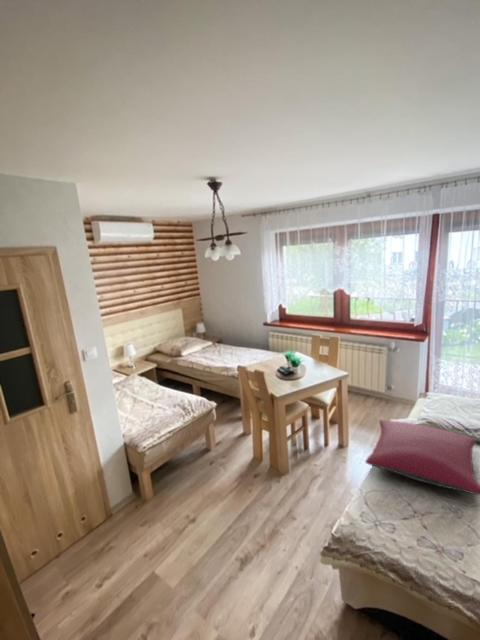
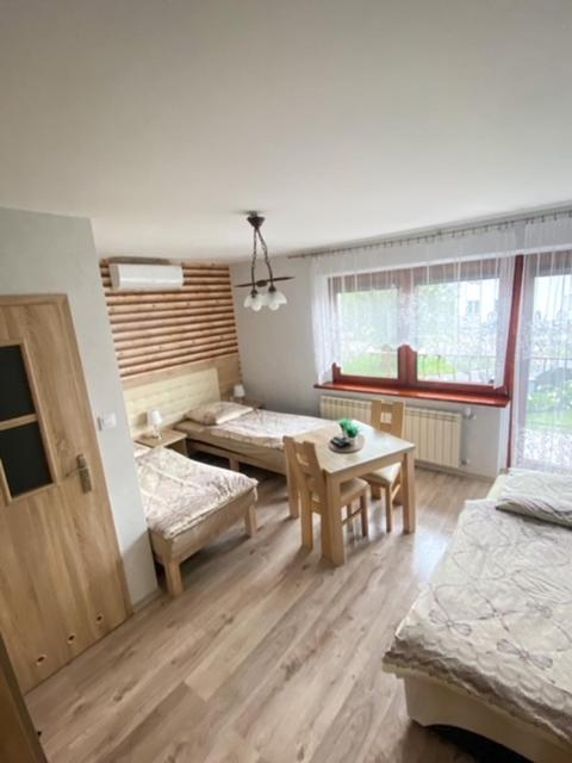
- pillow (422, 450)
